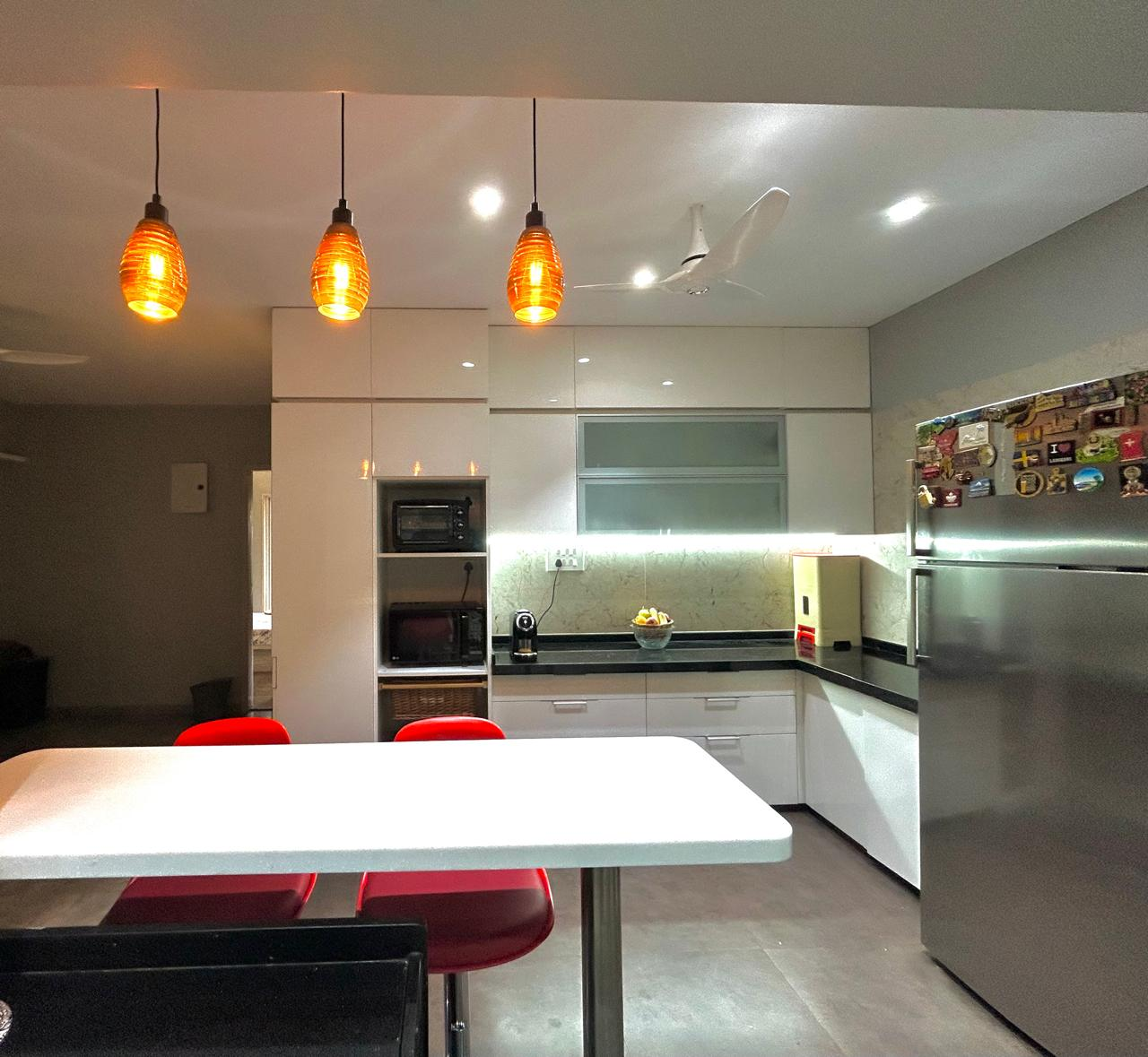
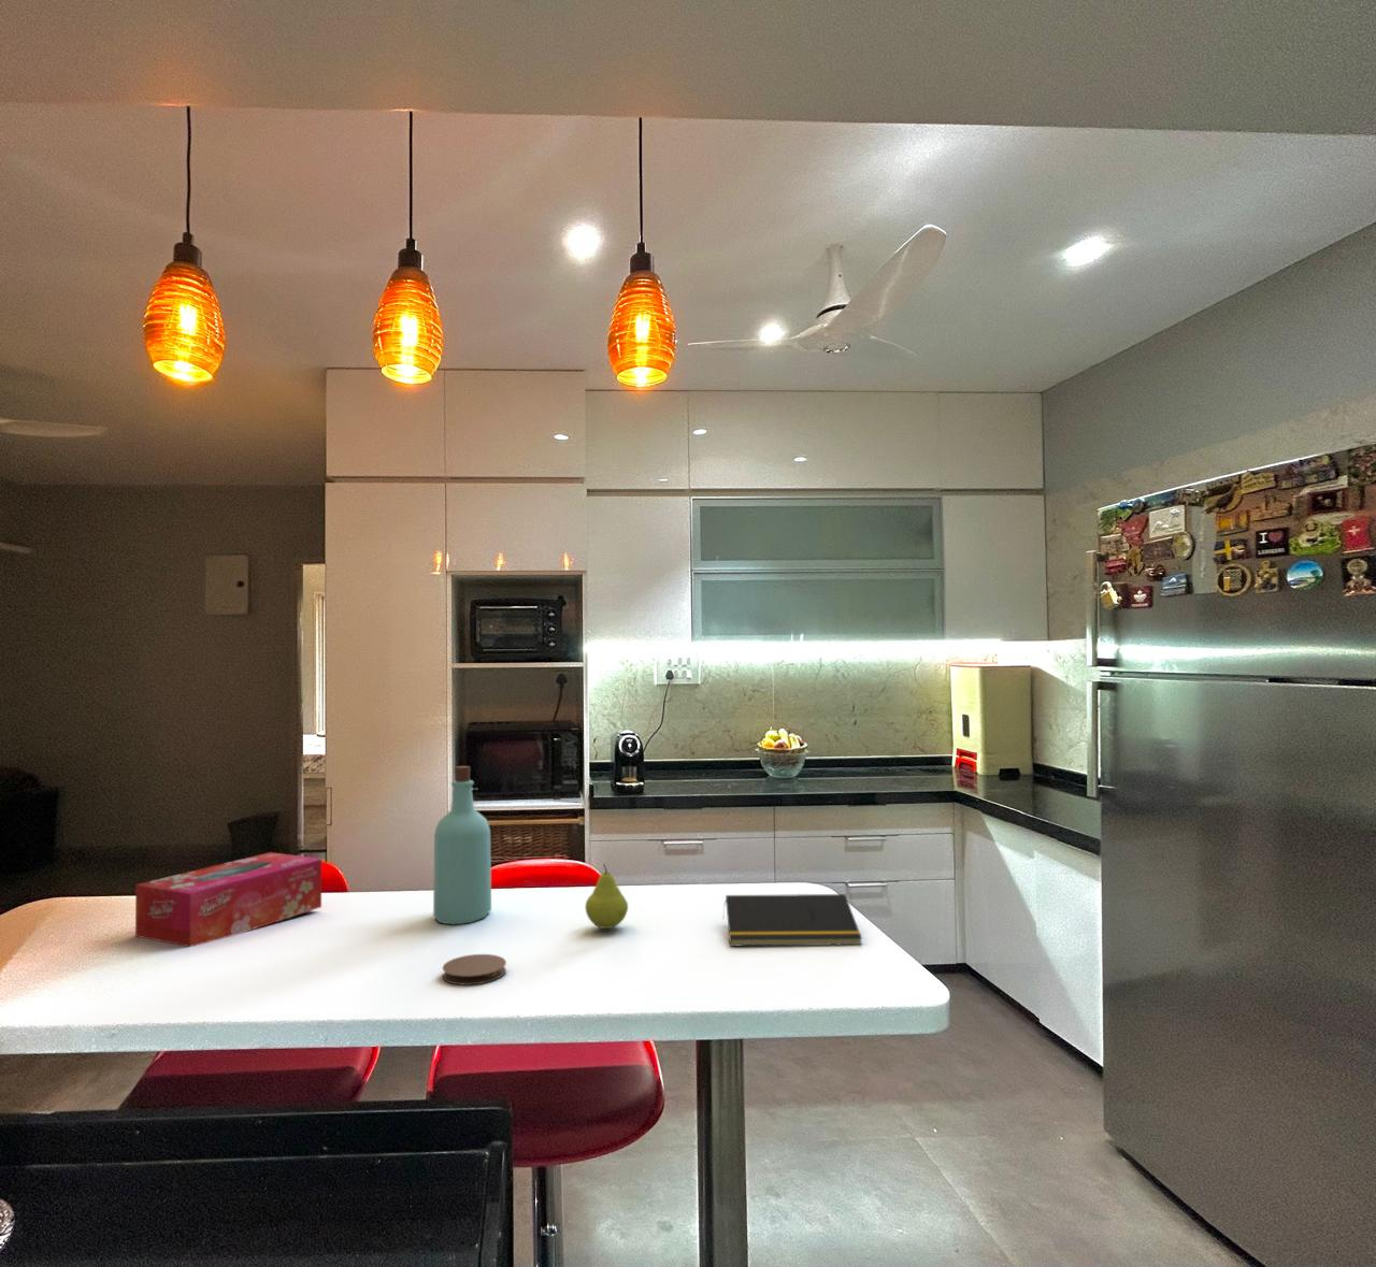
+ bottle (463, 840)
+ notepad (790, 919)
+ coaster (475, 969)
+ tissue box (234, 897)
+ fruit (606, 895)
